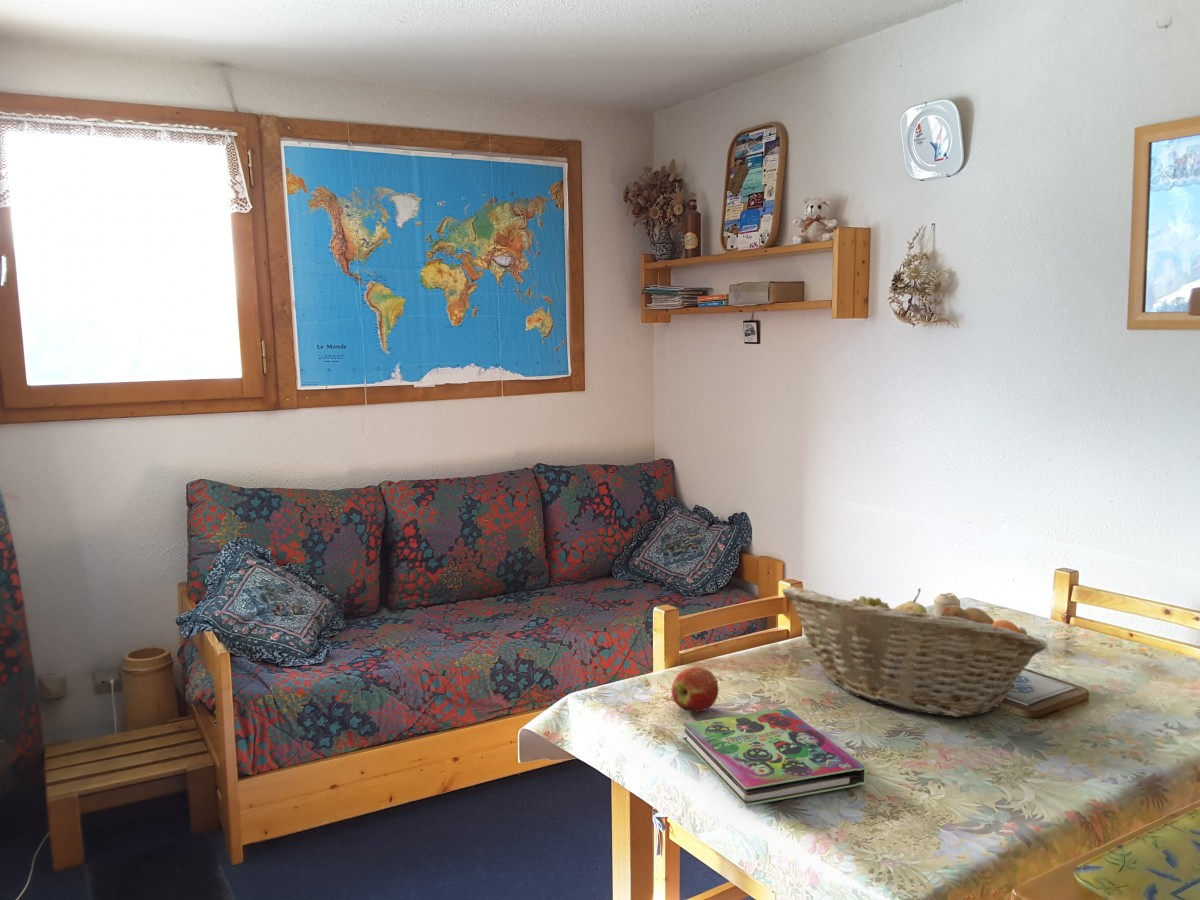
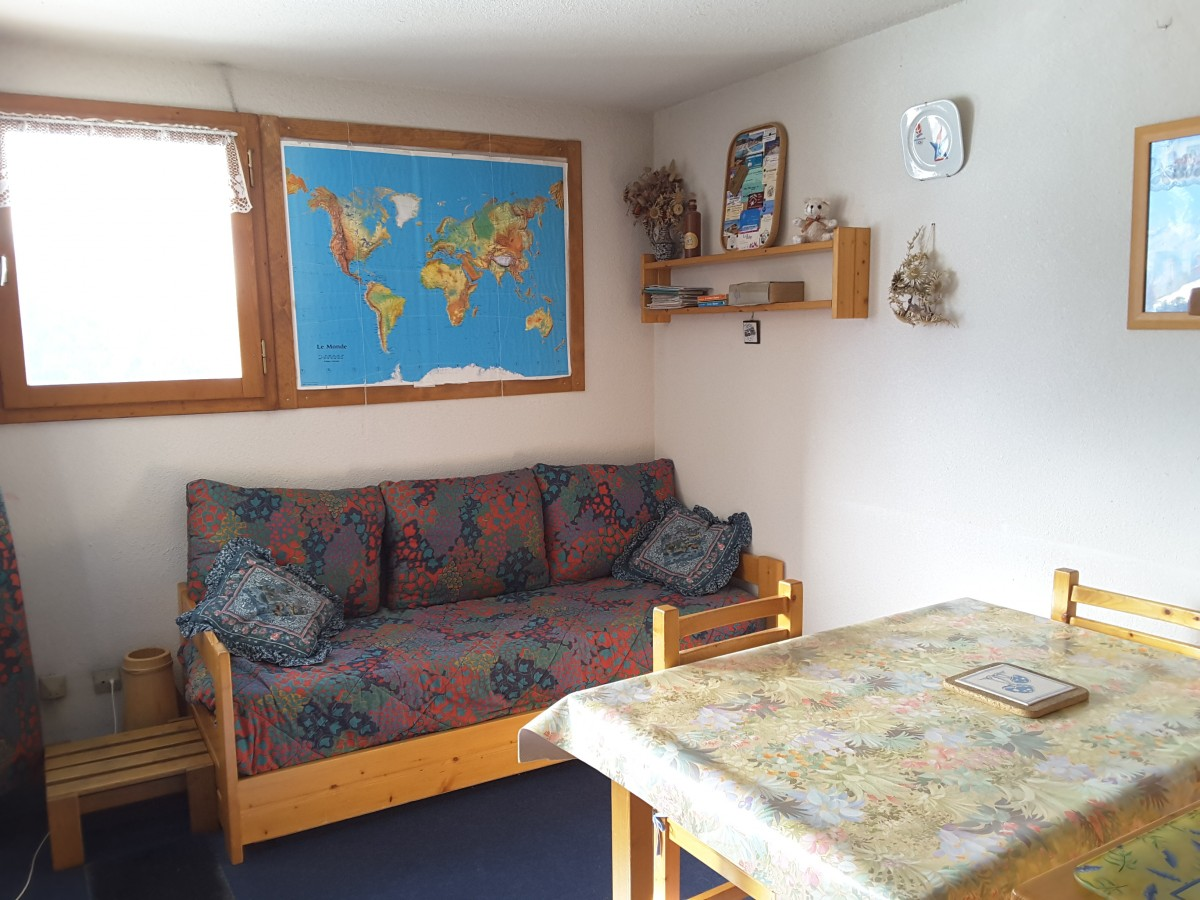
- apple (696, 688)
- book (768, 752)
- fruit basket (906, 635)
- candle (941, 613)
